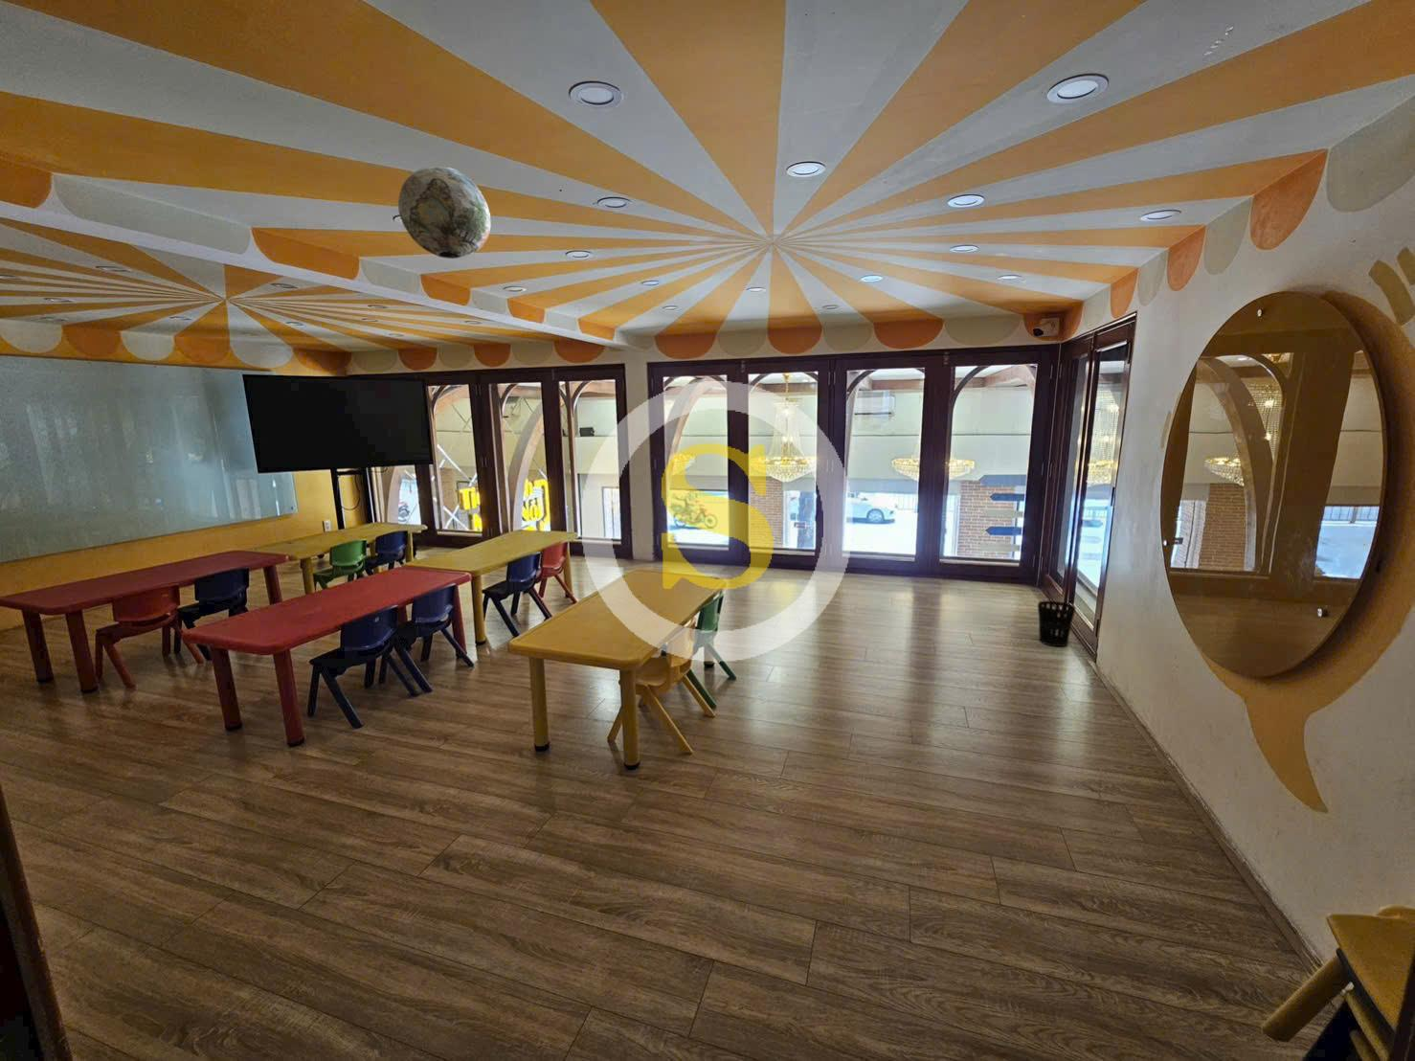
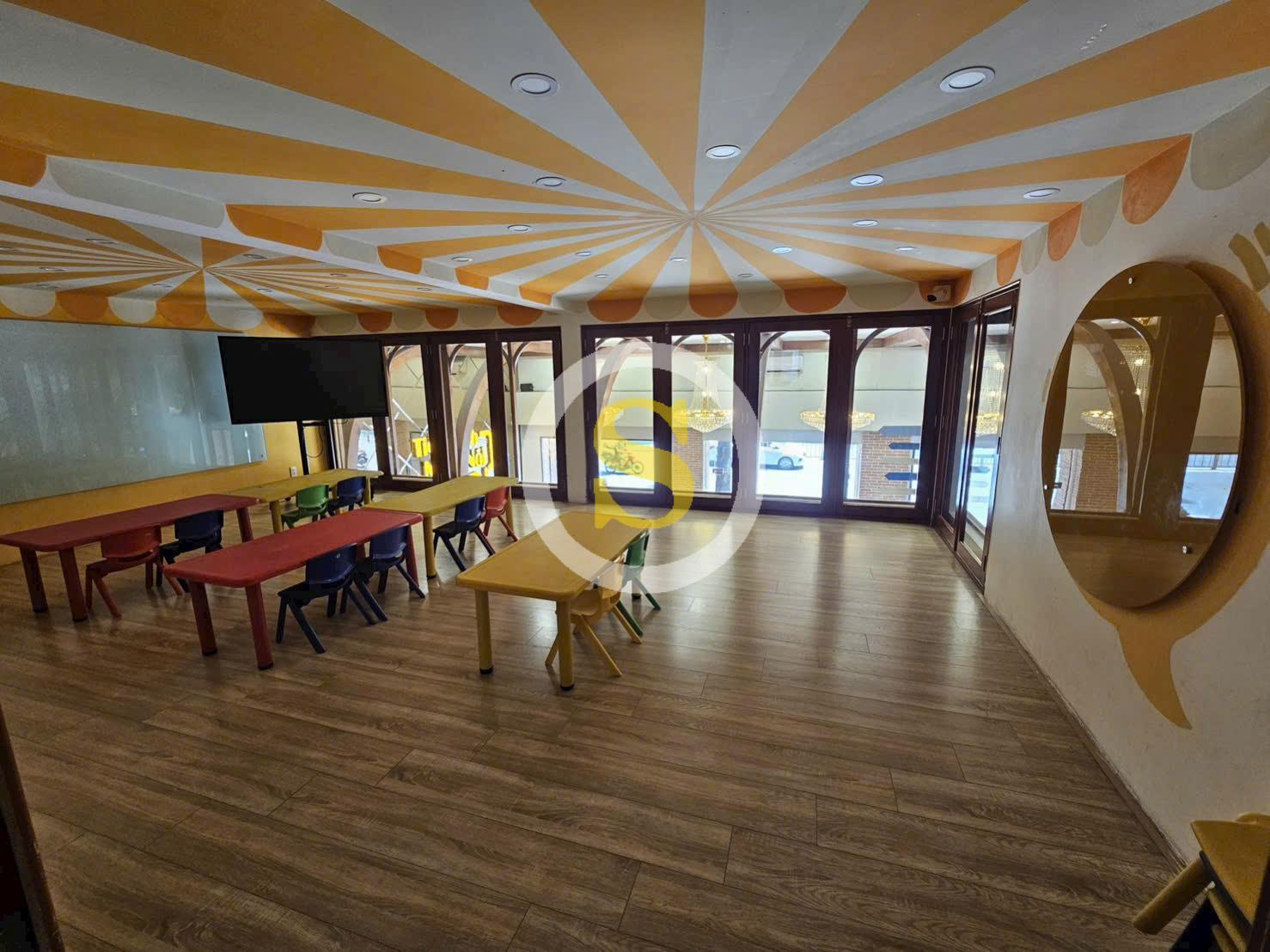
- paper lantern (446, 214)
- wastebasket (1054, 623)
